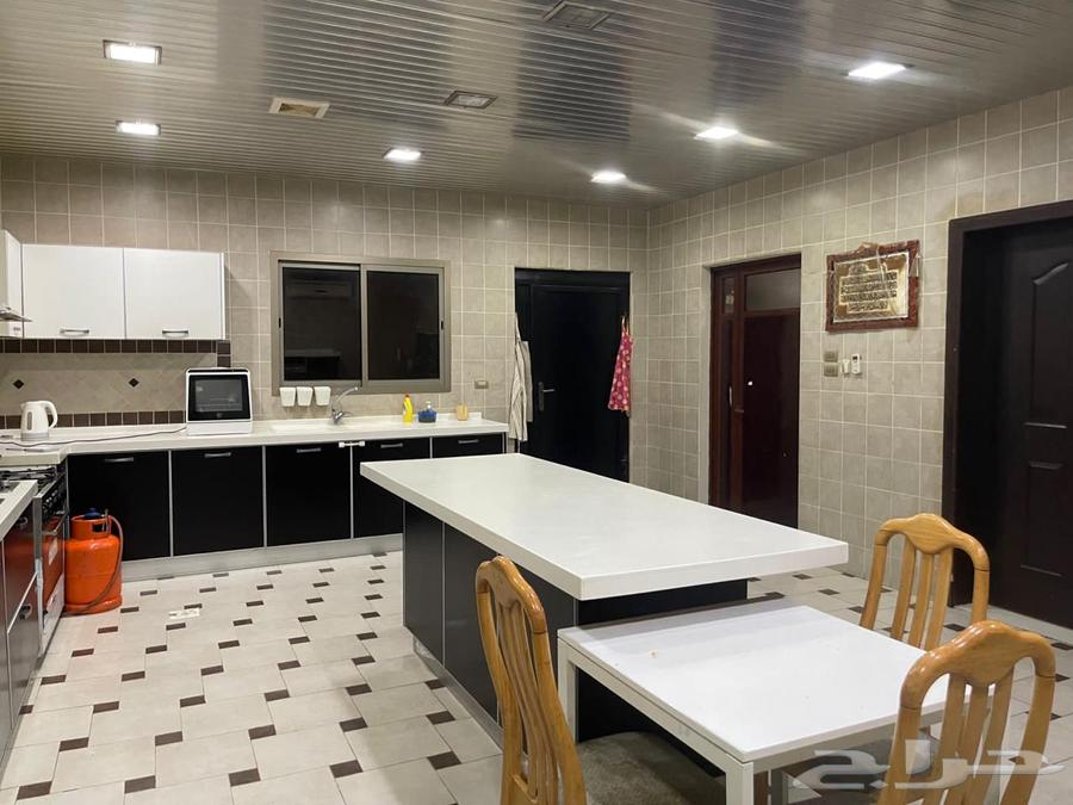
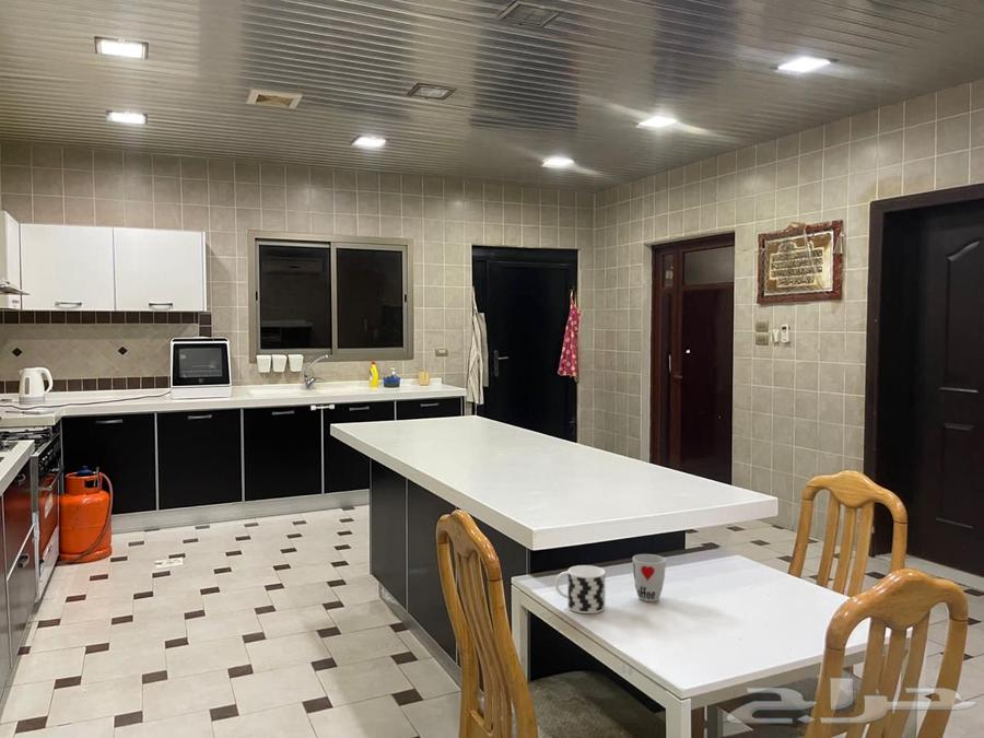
+ cup (648, 578)
+ cup (579, 588)
